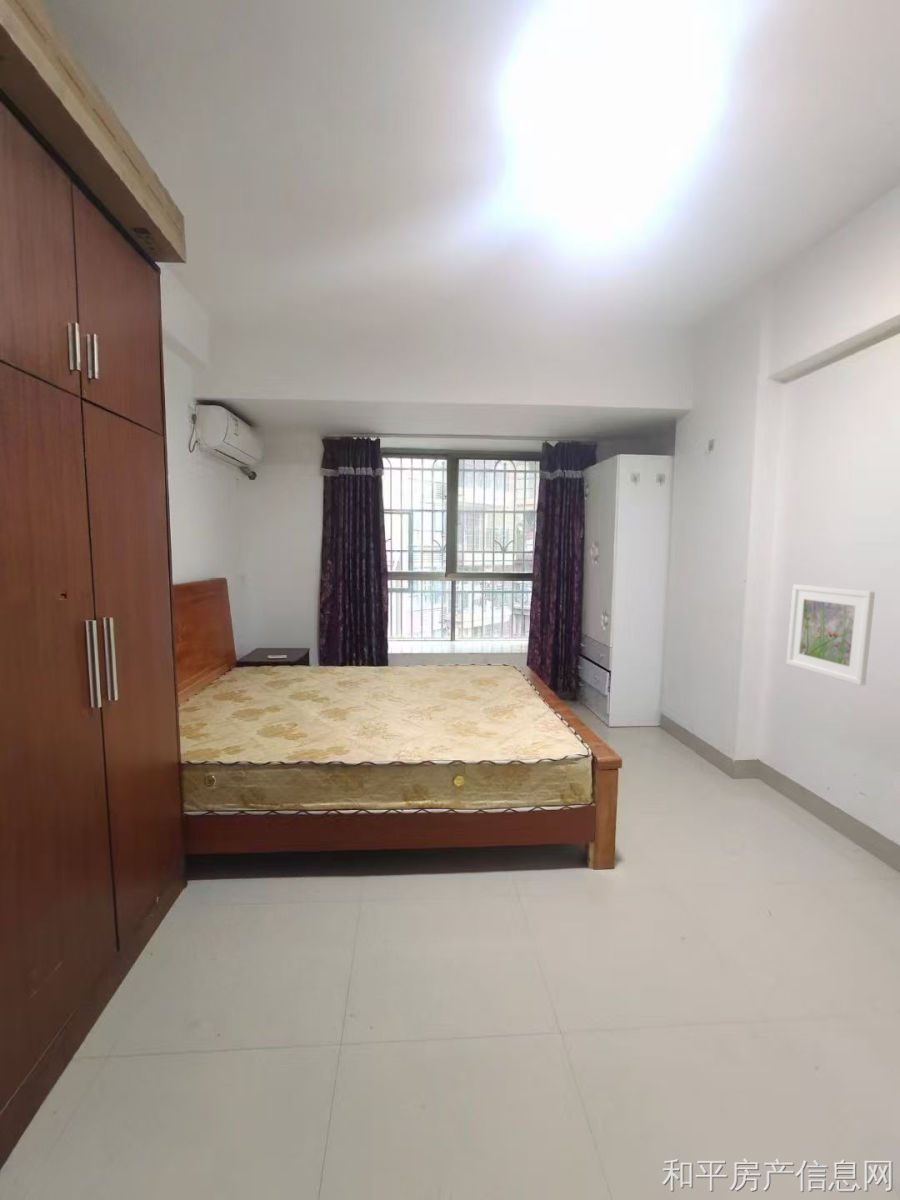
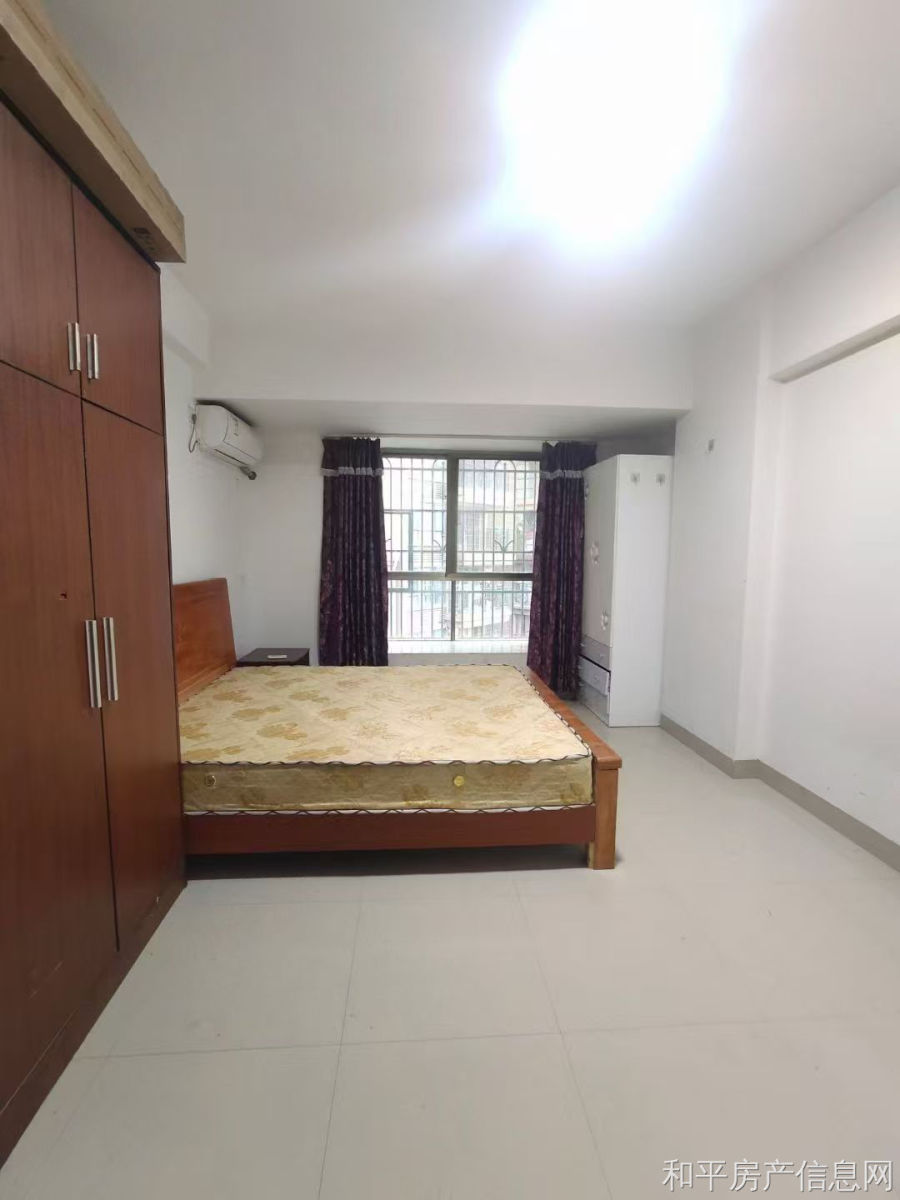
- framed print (826, 631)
